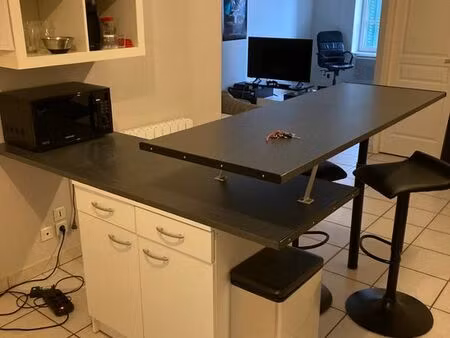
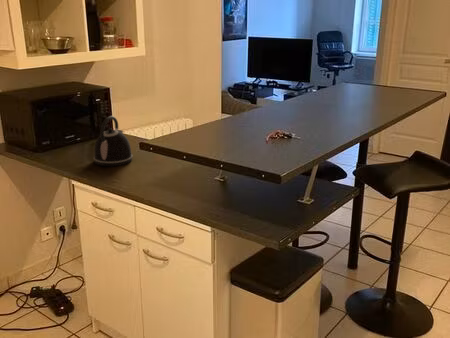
+ kettle (111, 138)
